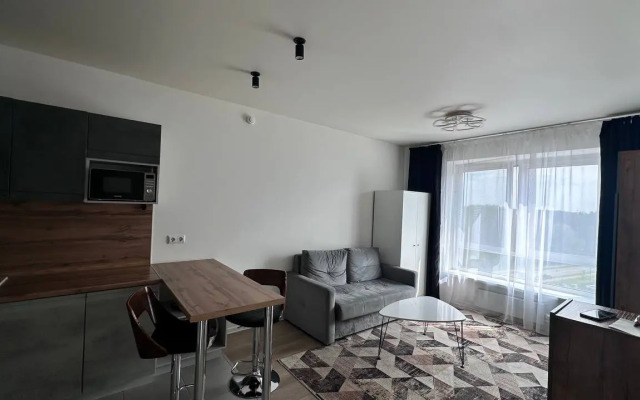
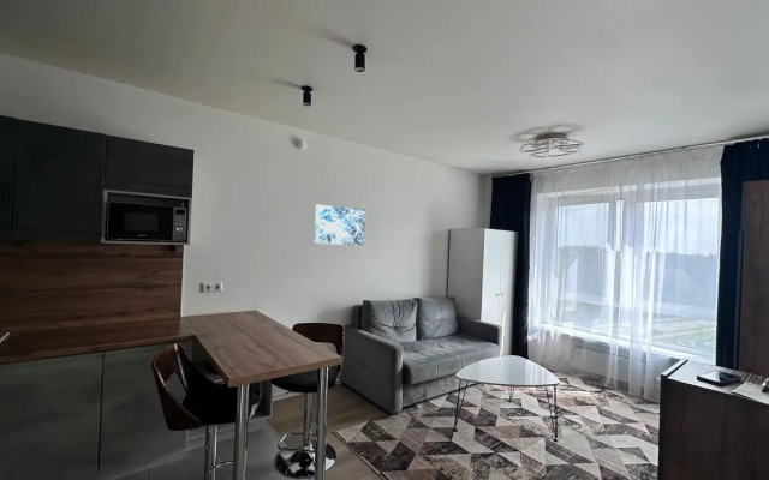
+ wall art (340, 226)
